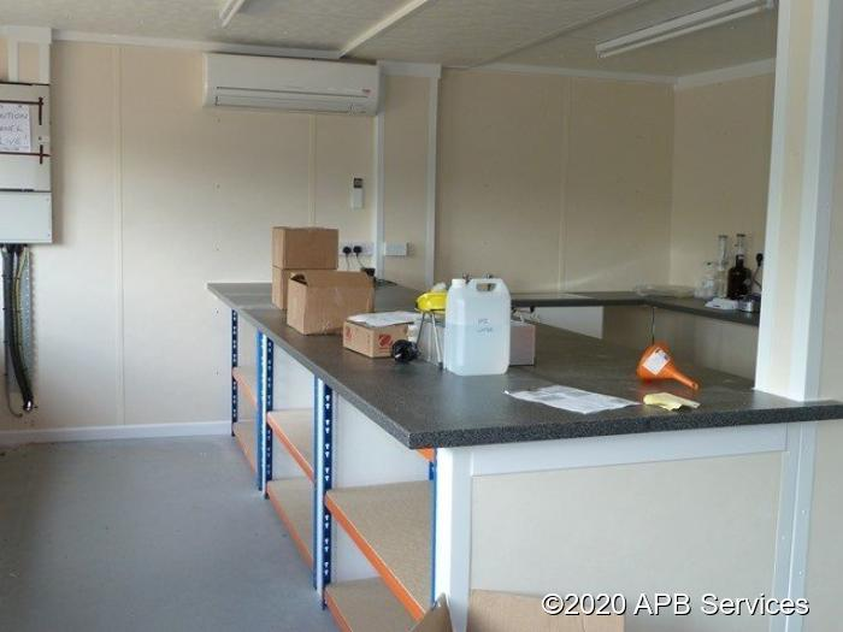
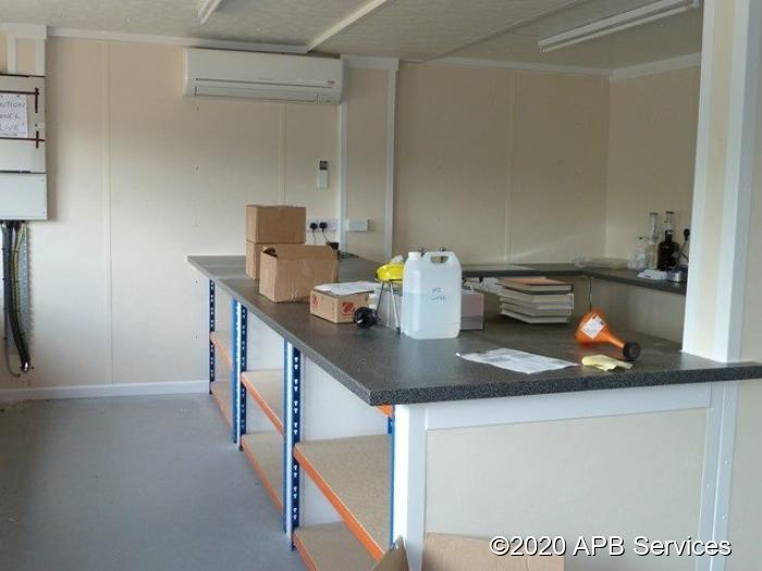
+ adhesive tape (630, 349)
+ book stack (533, 299)
